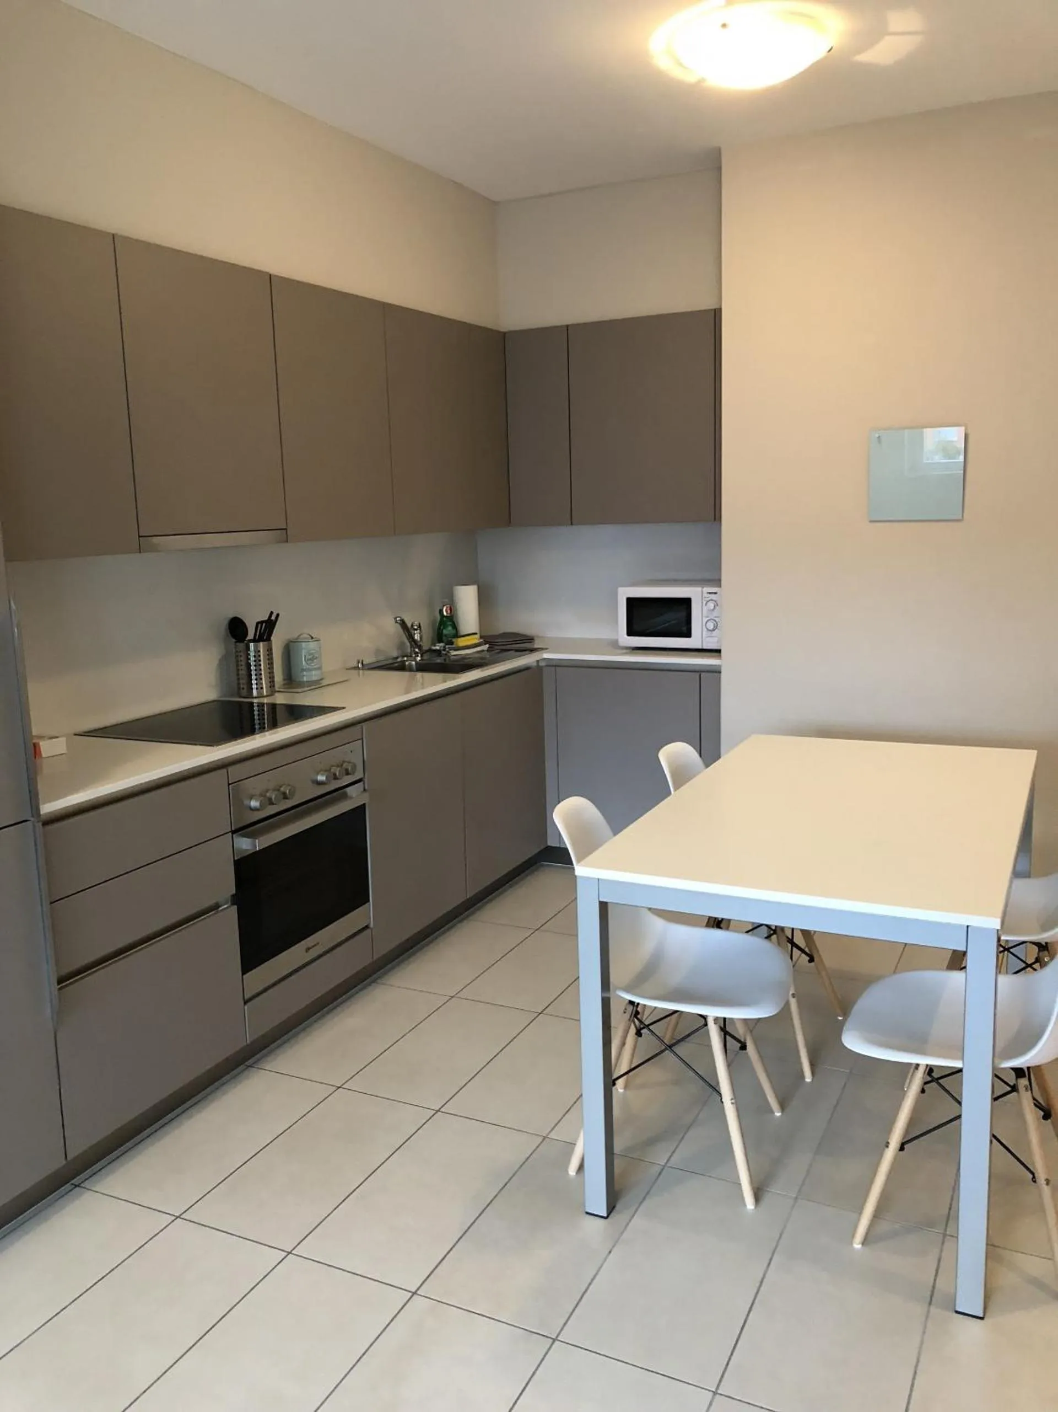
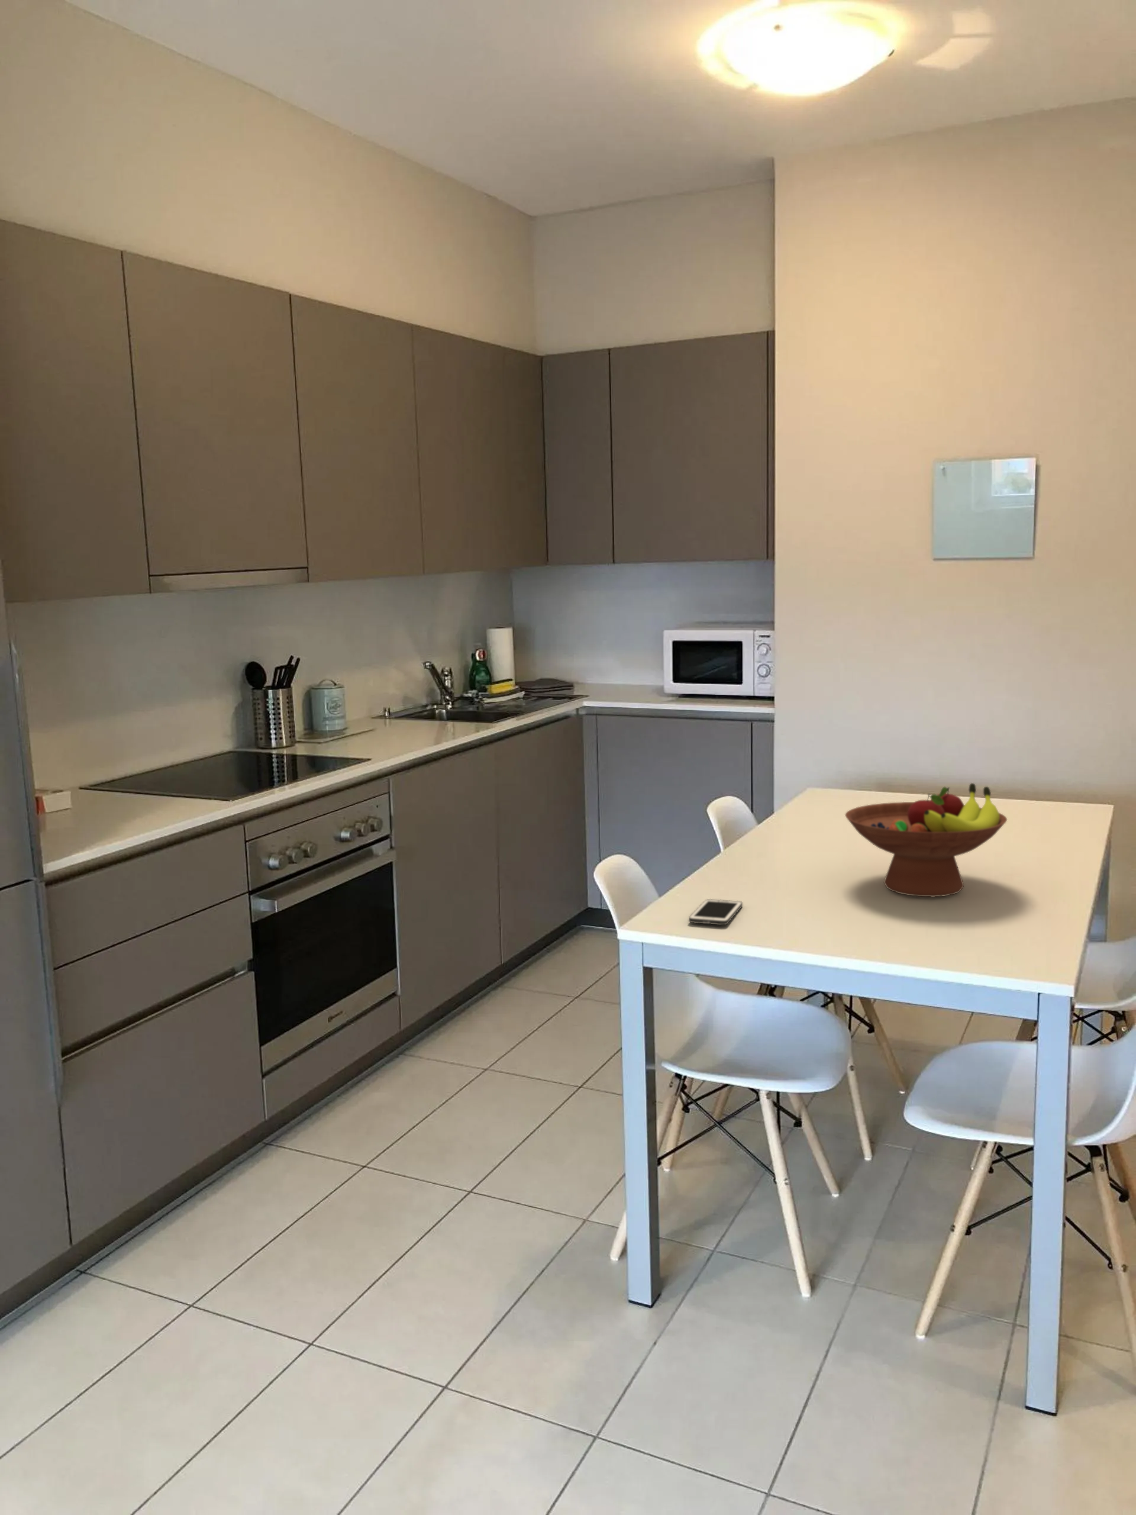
+ fruit bowl (924, 837)
+ cell phone (716, 911)
